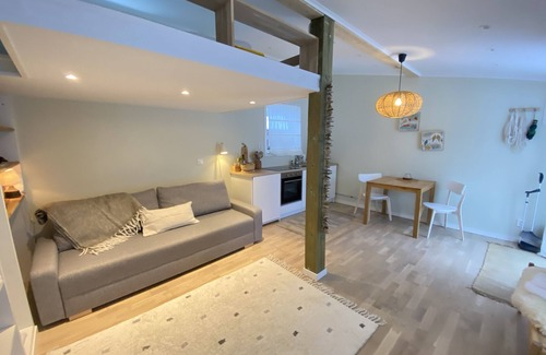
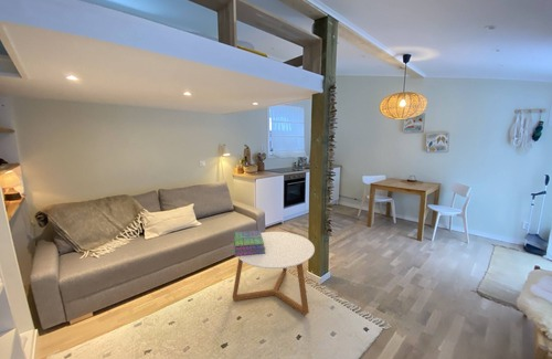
+ stack of books (248, 242)
+ coffee table (273, 267)
